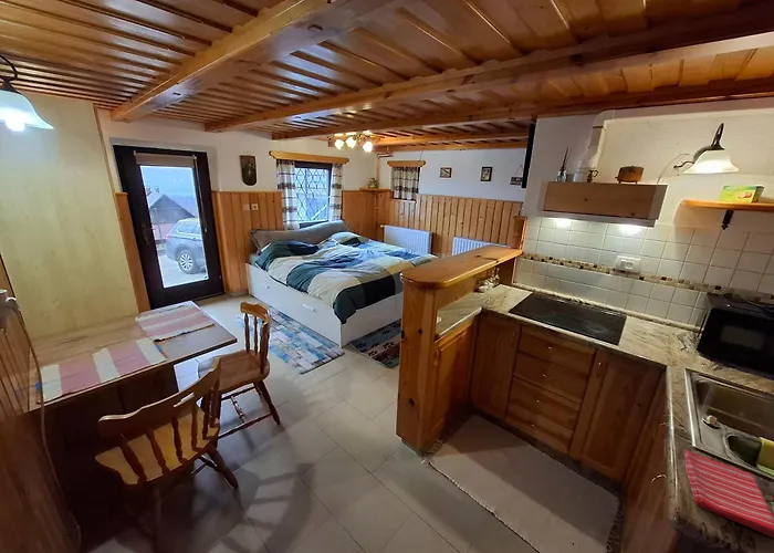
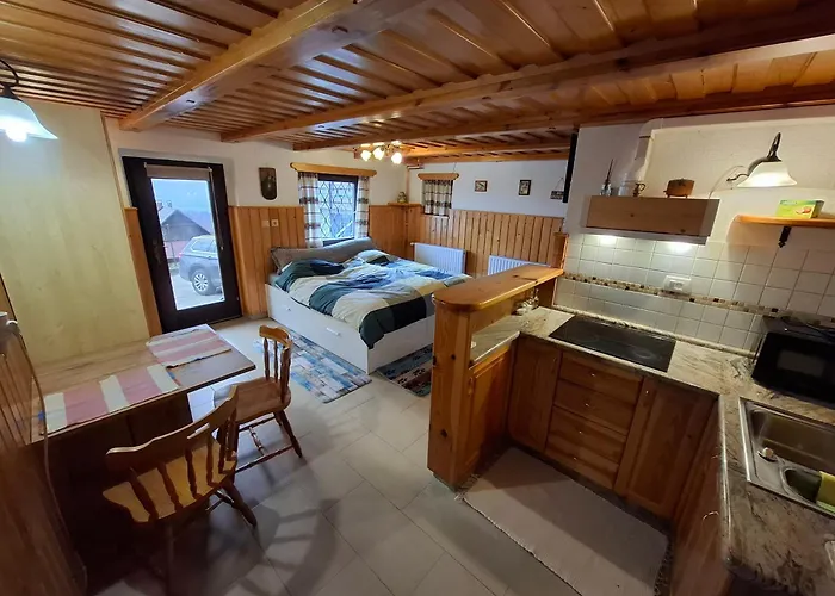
- dish towel (726, 488)
